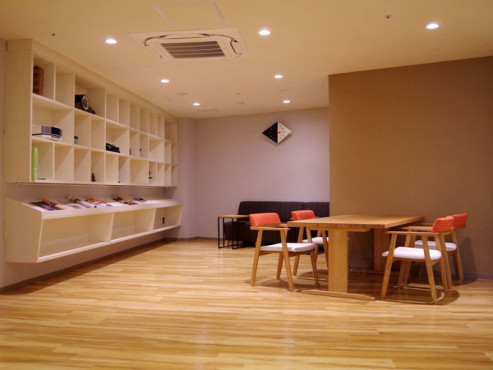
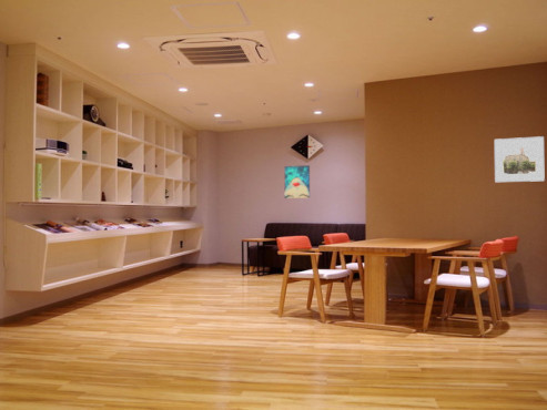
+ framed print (518, 160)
+ wall art (296, 182)
